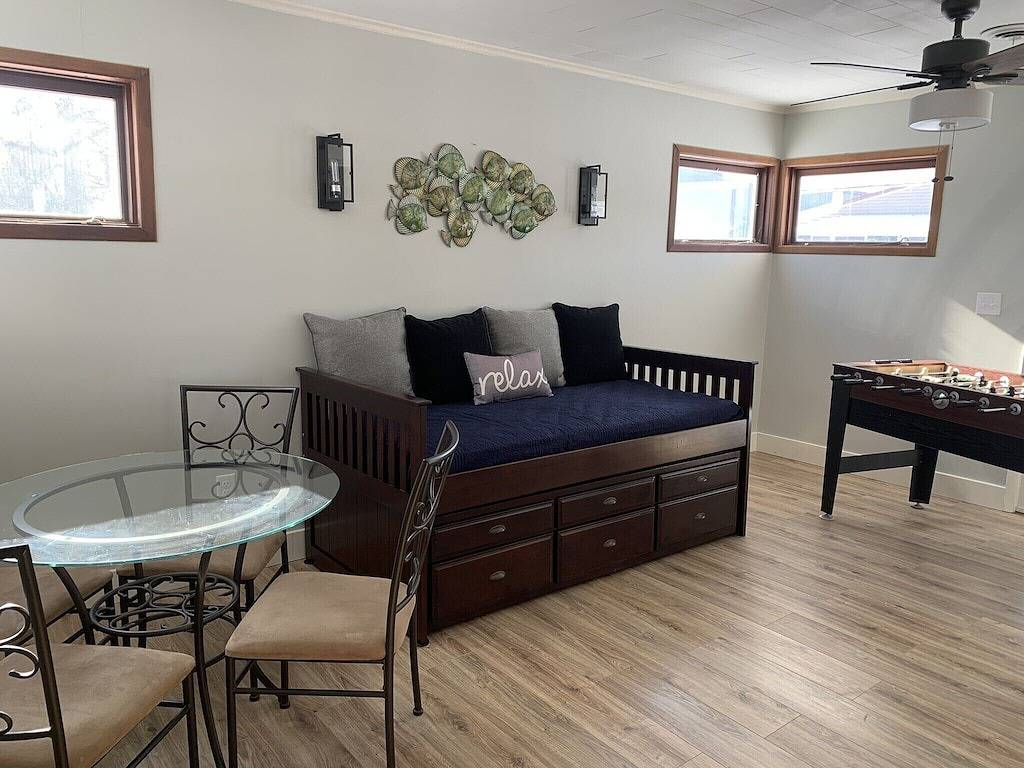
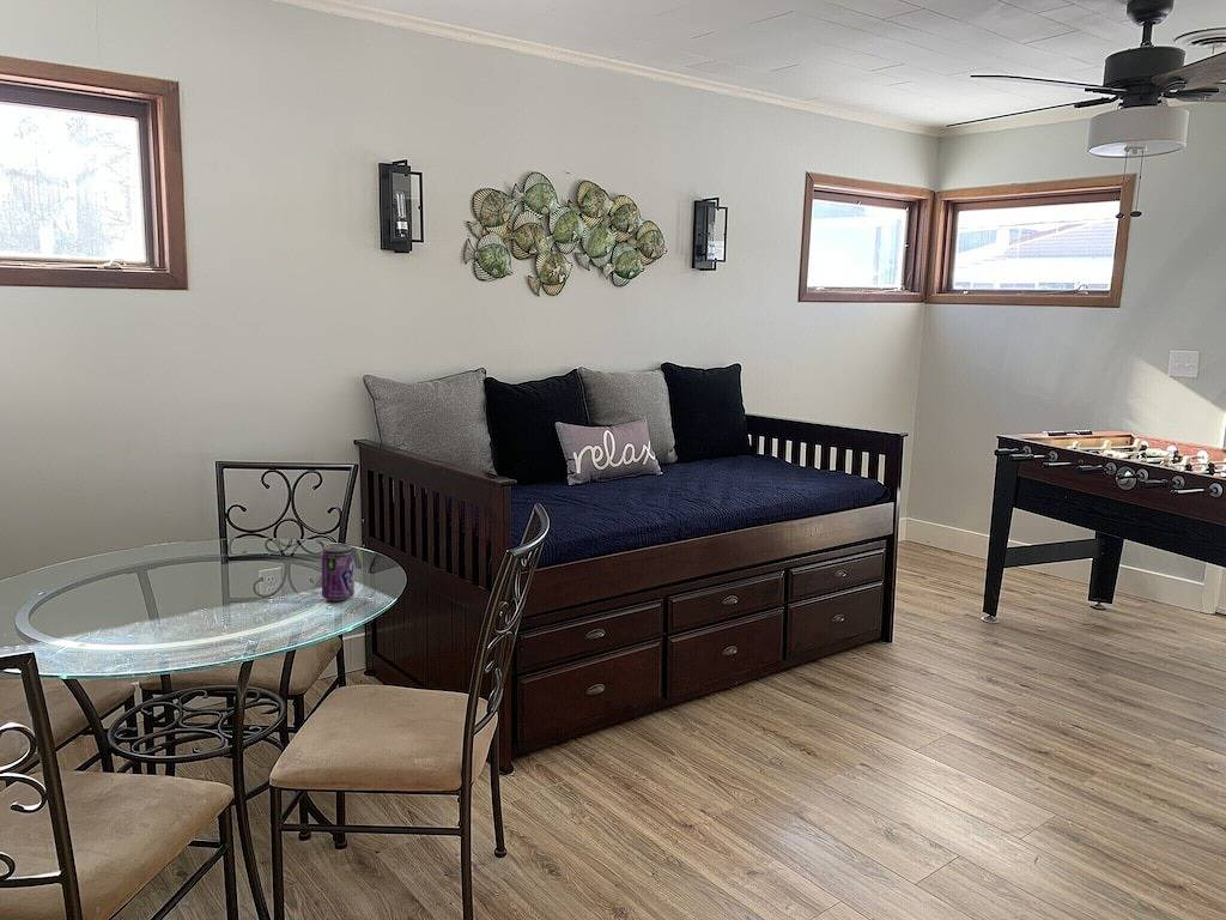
+ beverage can (338, 571)
